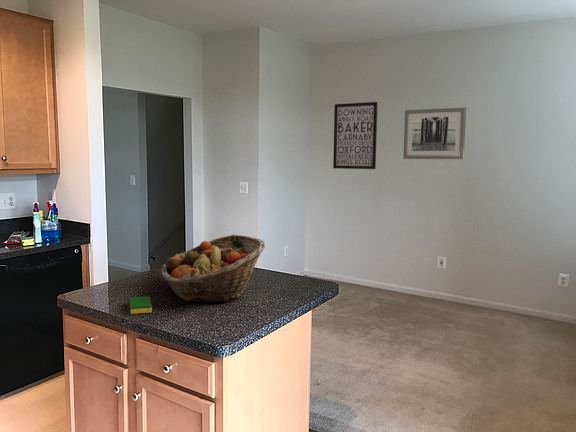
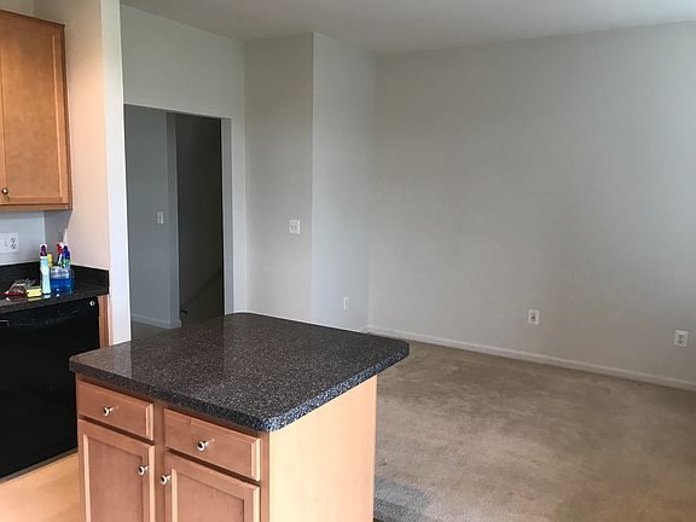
- wall art (354, 136)
- dish sponge (140, 304)
- fruit basket (213, 265)
- wall art (433, 134)
